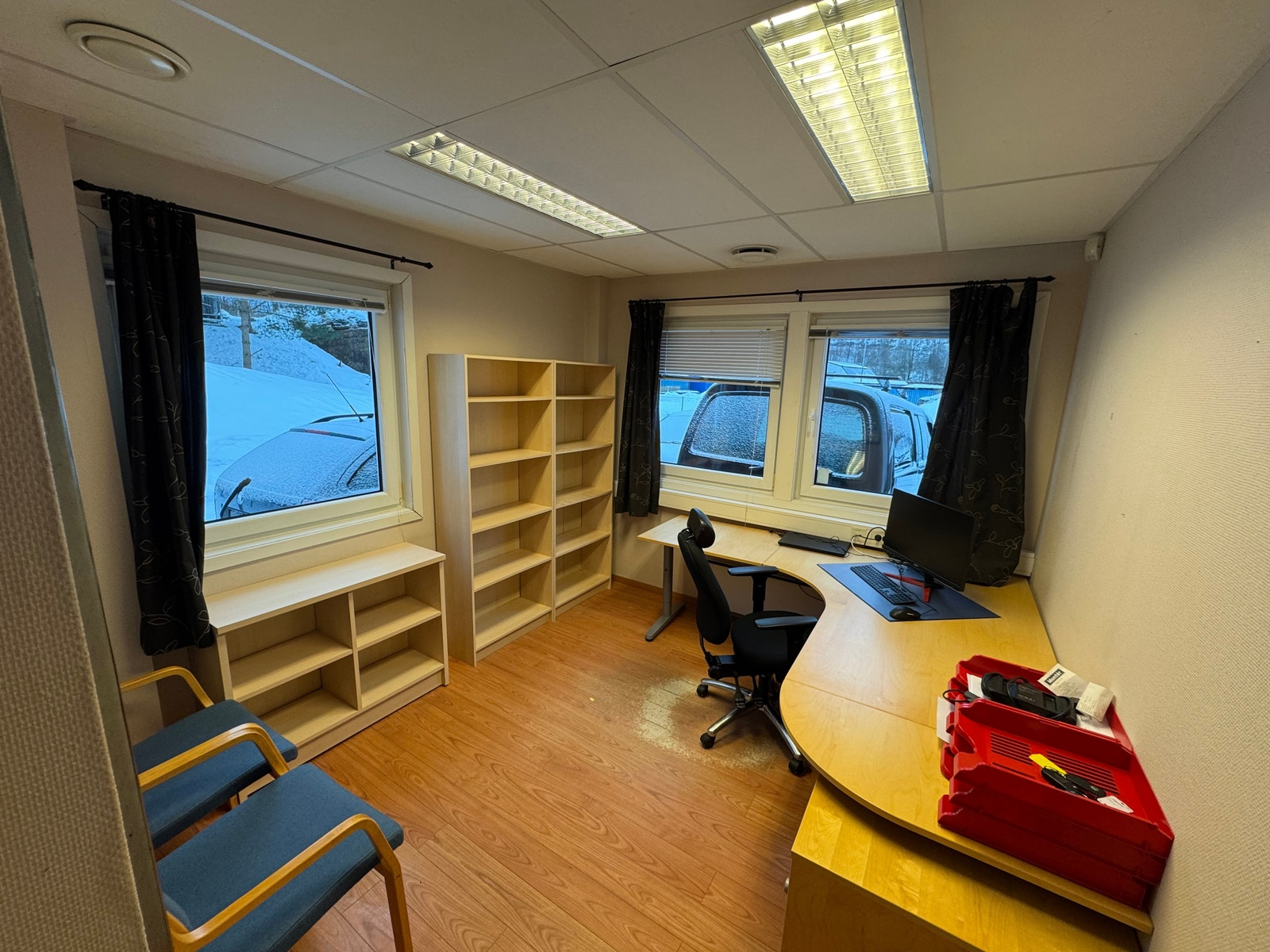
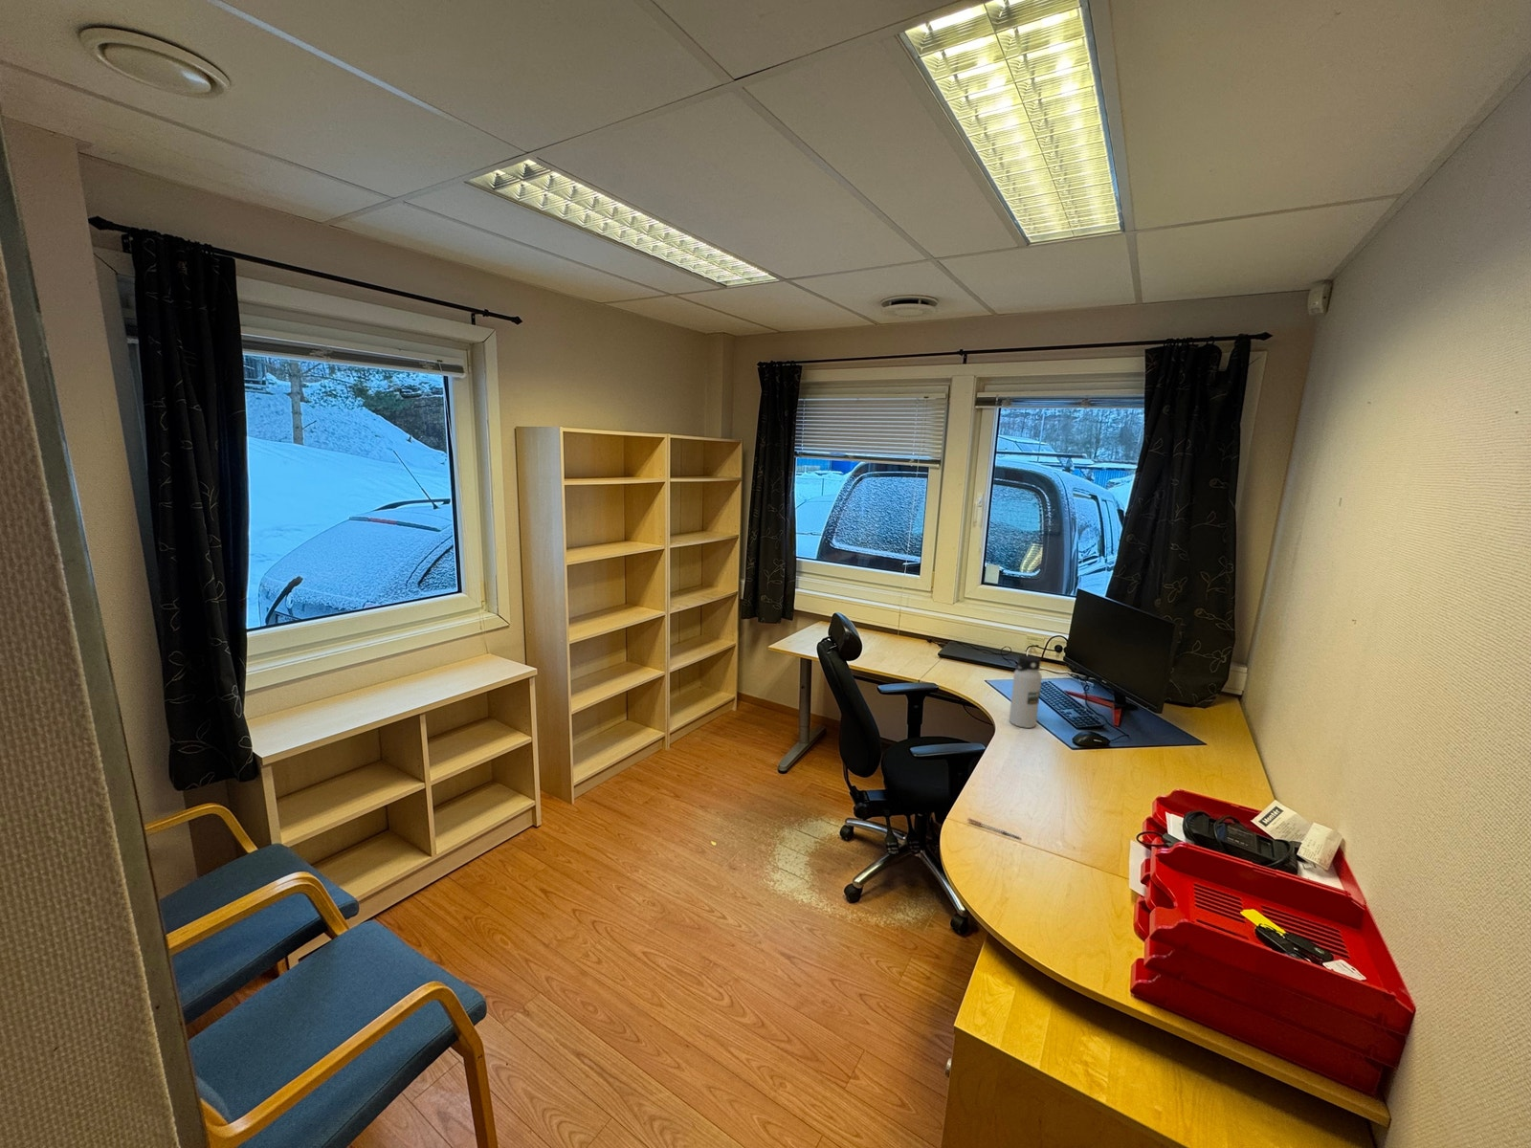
+ pen (993, 827)
+ water bottle (1026, 690)
